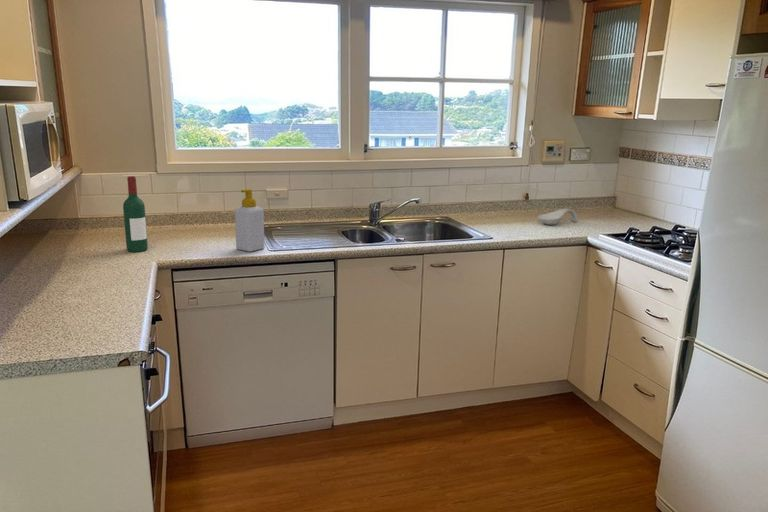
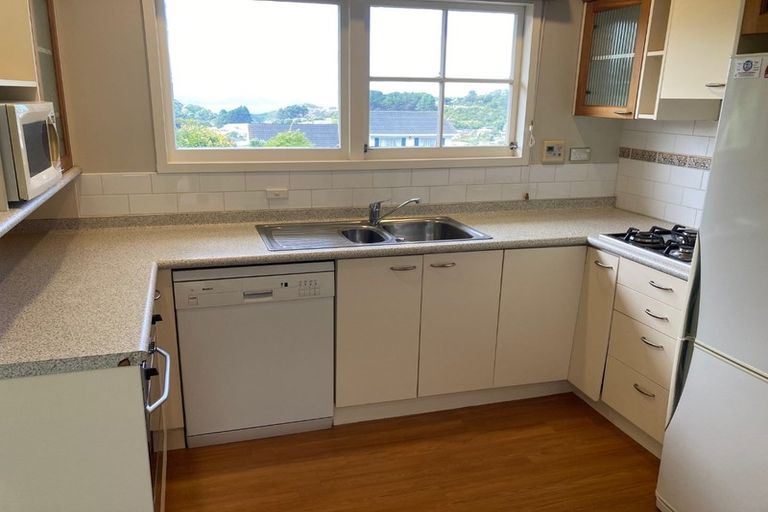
- spoon rest (558, 216)
- soap bottle (249, 219)
- wine bottle (134, 213)
